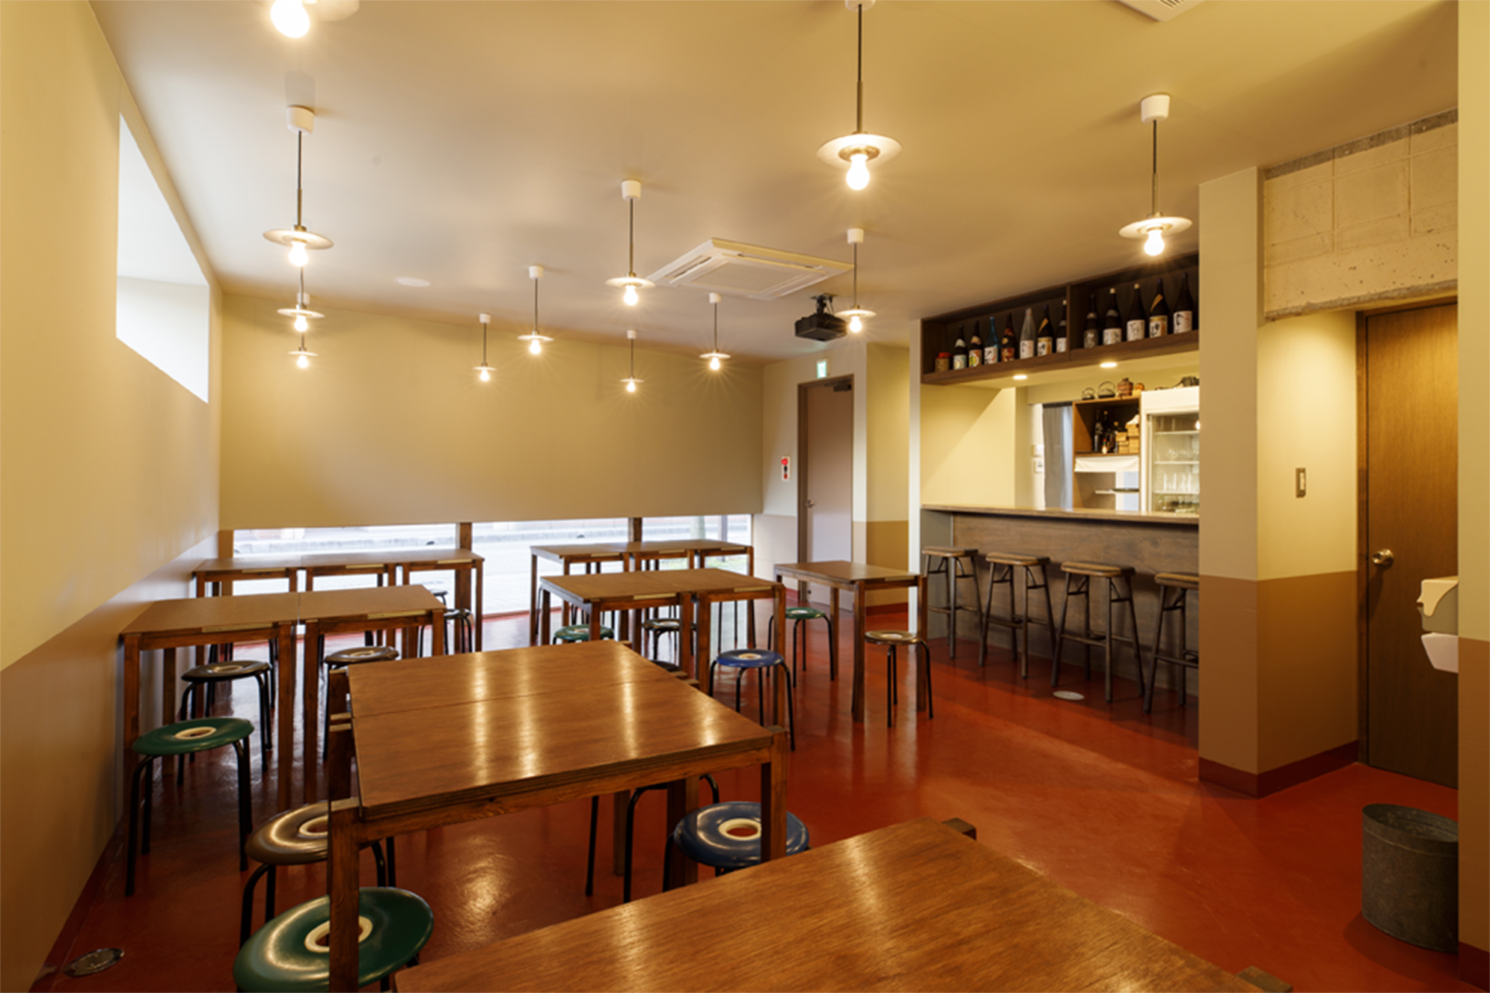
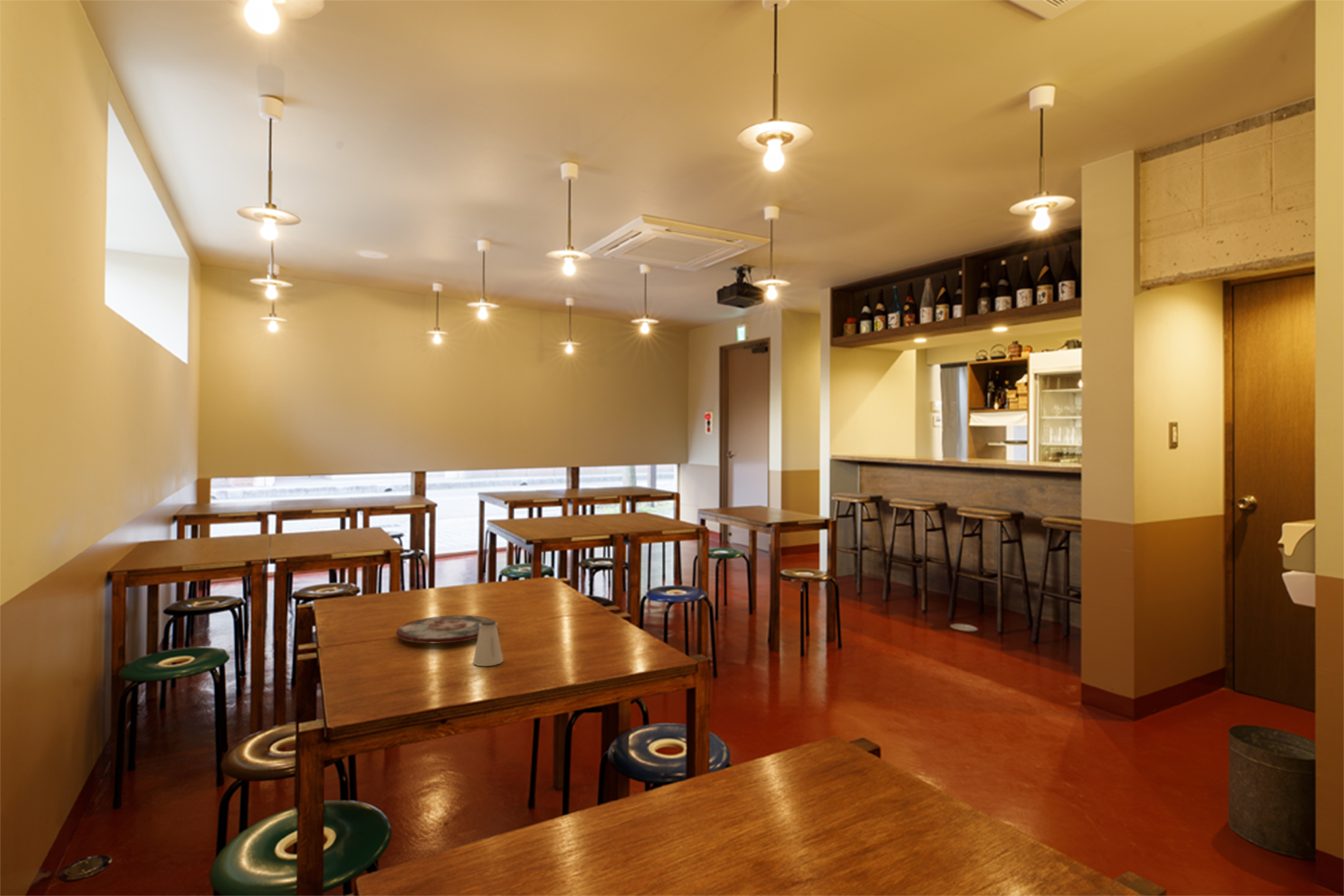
+ plate (447, 629)
+ saltshaker (488, 641)
